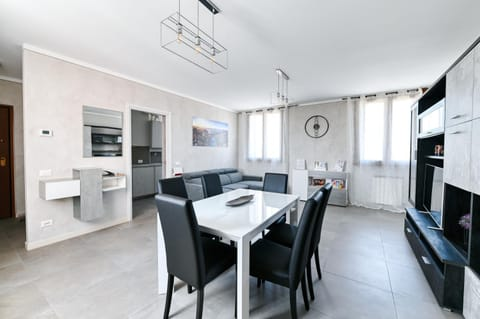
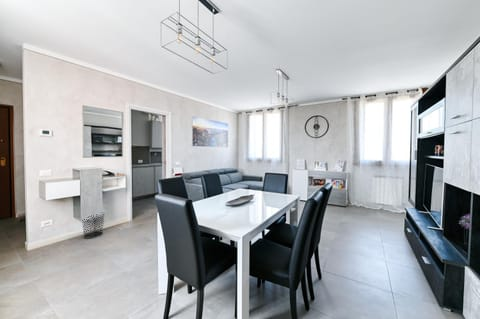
+ waste bin (93, 225)
